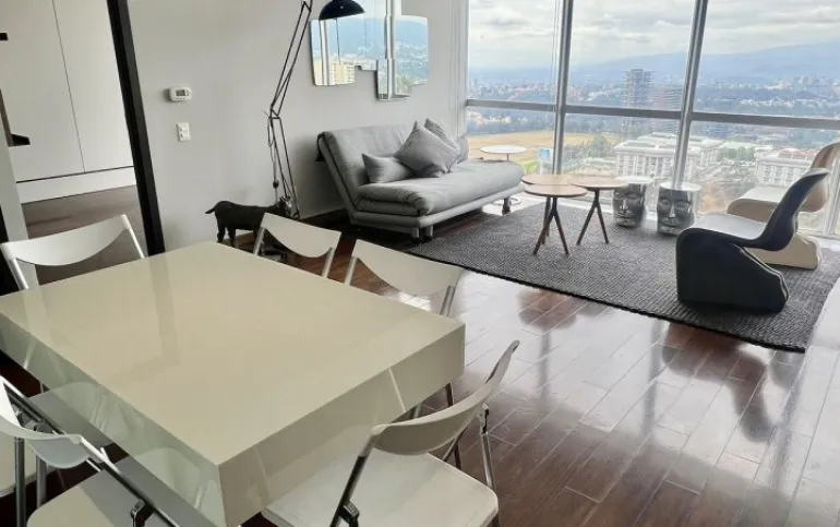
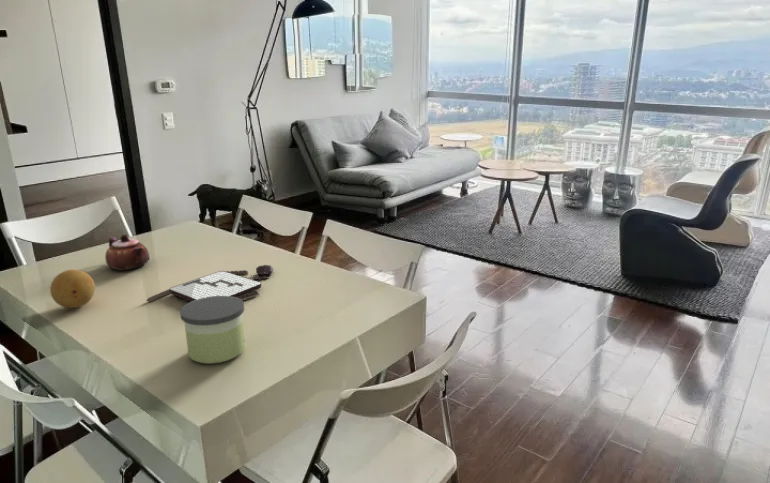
+ candle (214, 329)
+ teapot (126, 249)
+ board game (223, 284)
+ fruit (73, 288)
